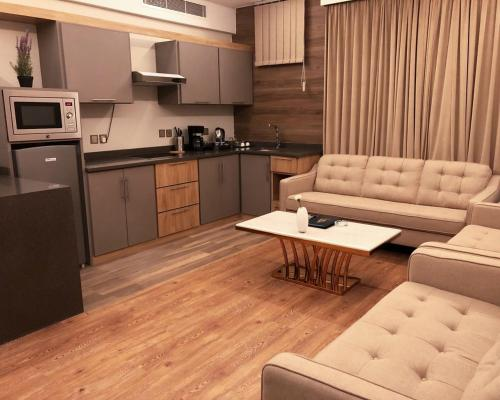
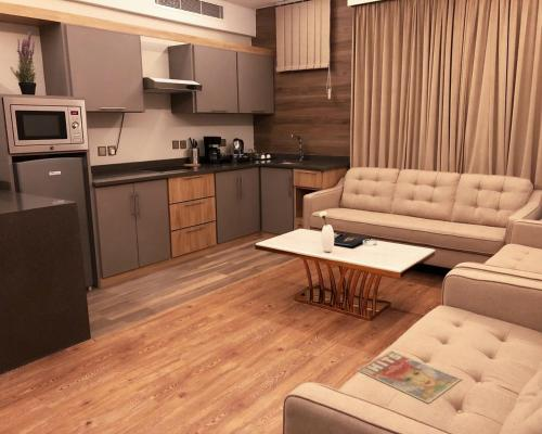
+ magazine (408, 373)
